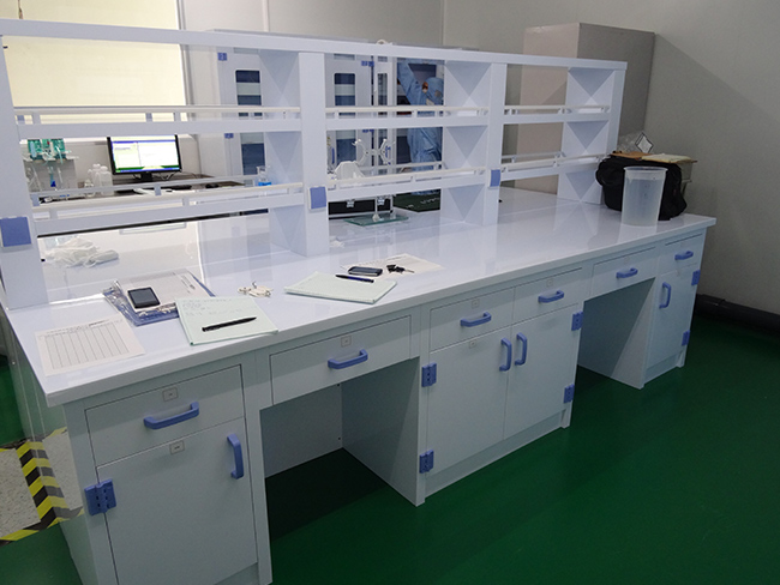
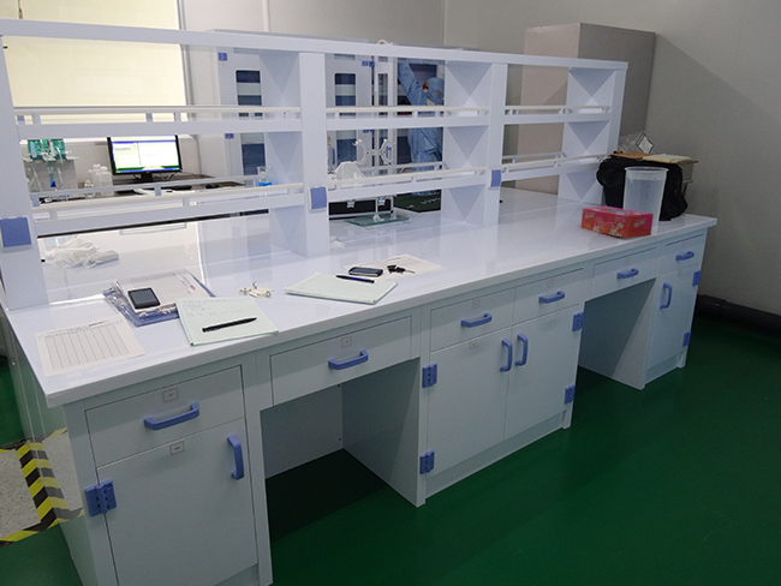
+ tissue box (615, 221)
